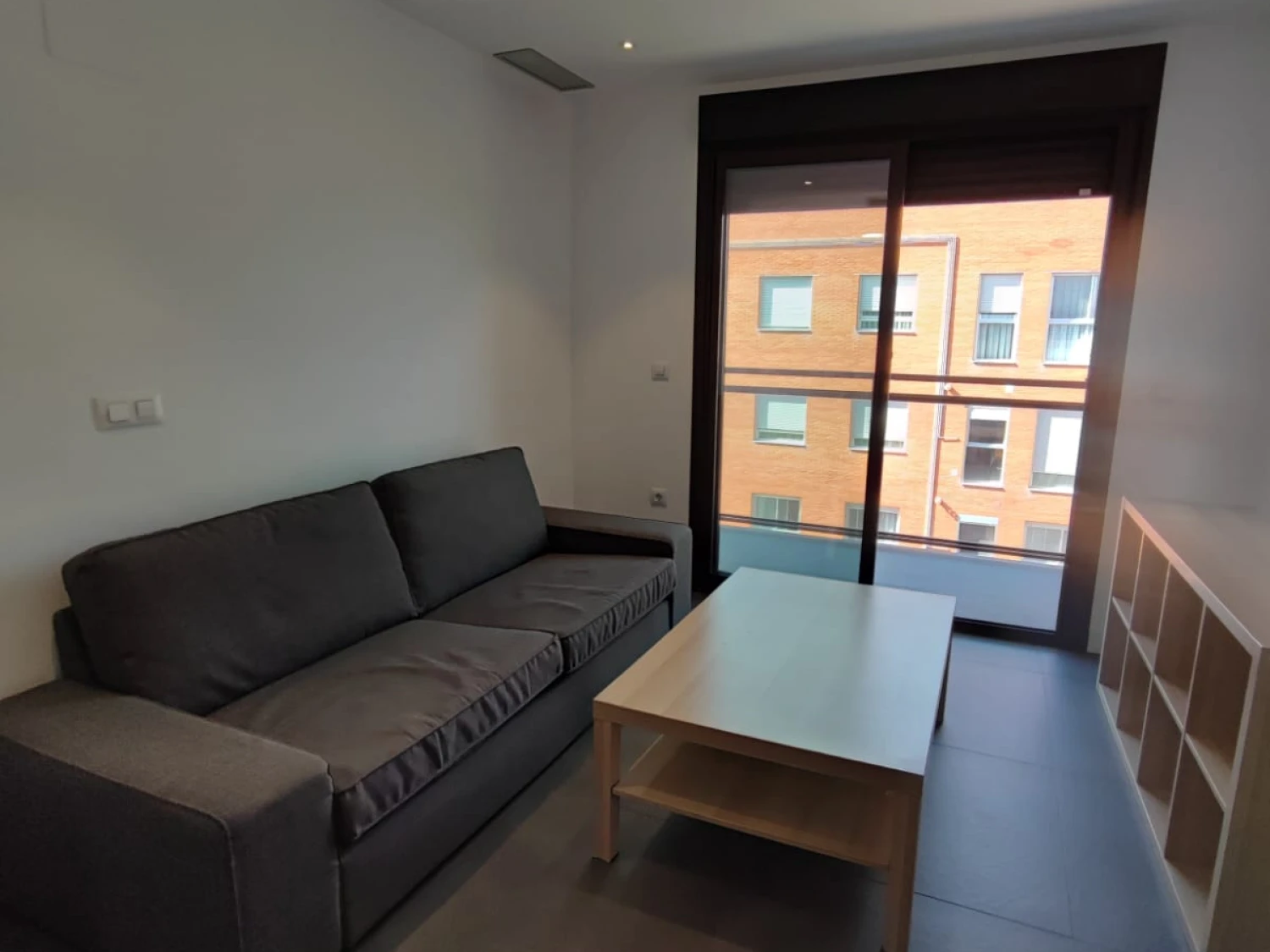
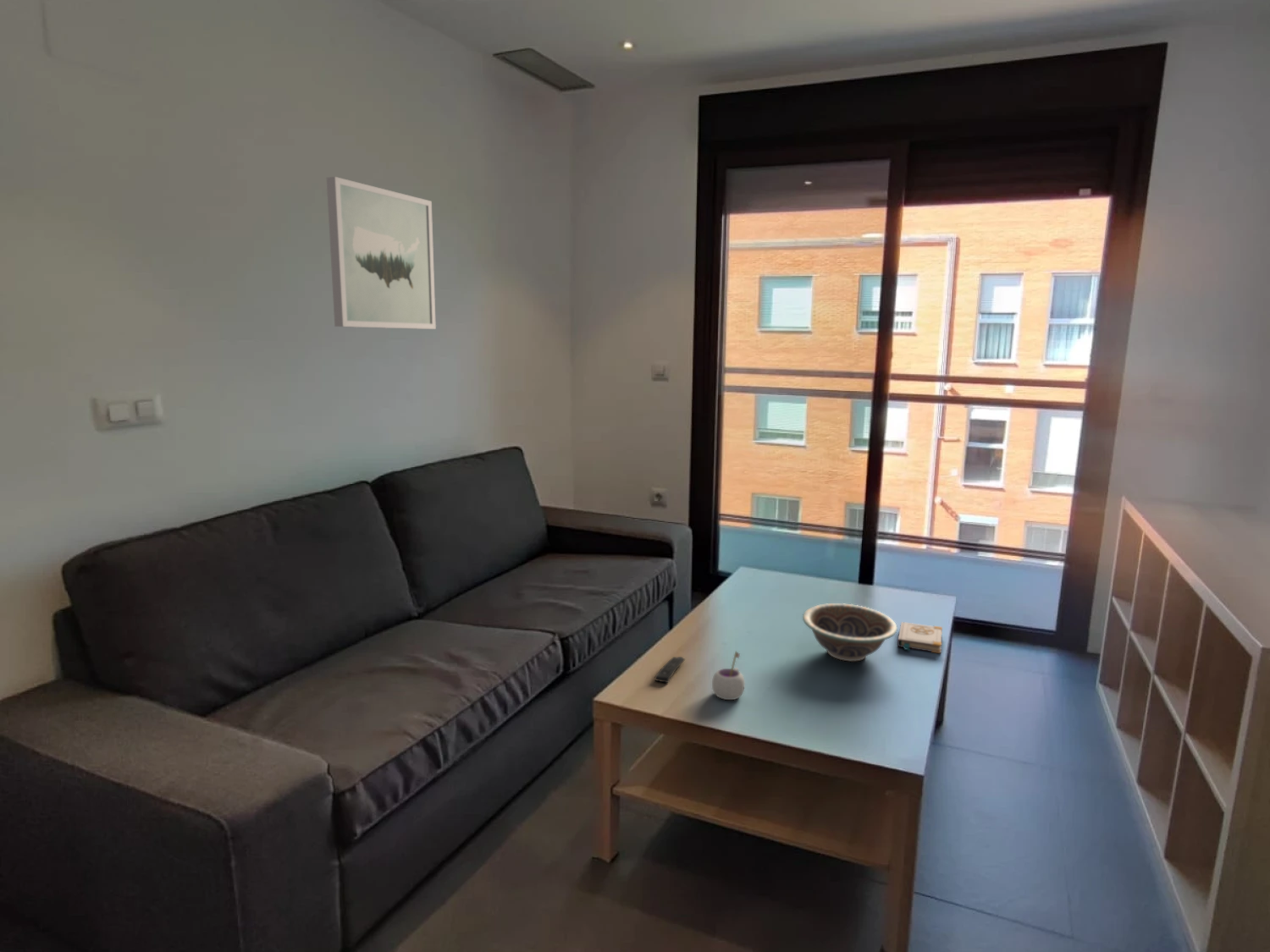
+ decorative bowl (848, 636)
+ book (919, 636)
+ mug (731, 674)
+ remote control (671, 668)
+ wall art (385, 260)
